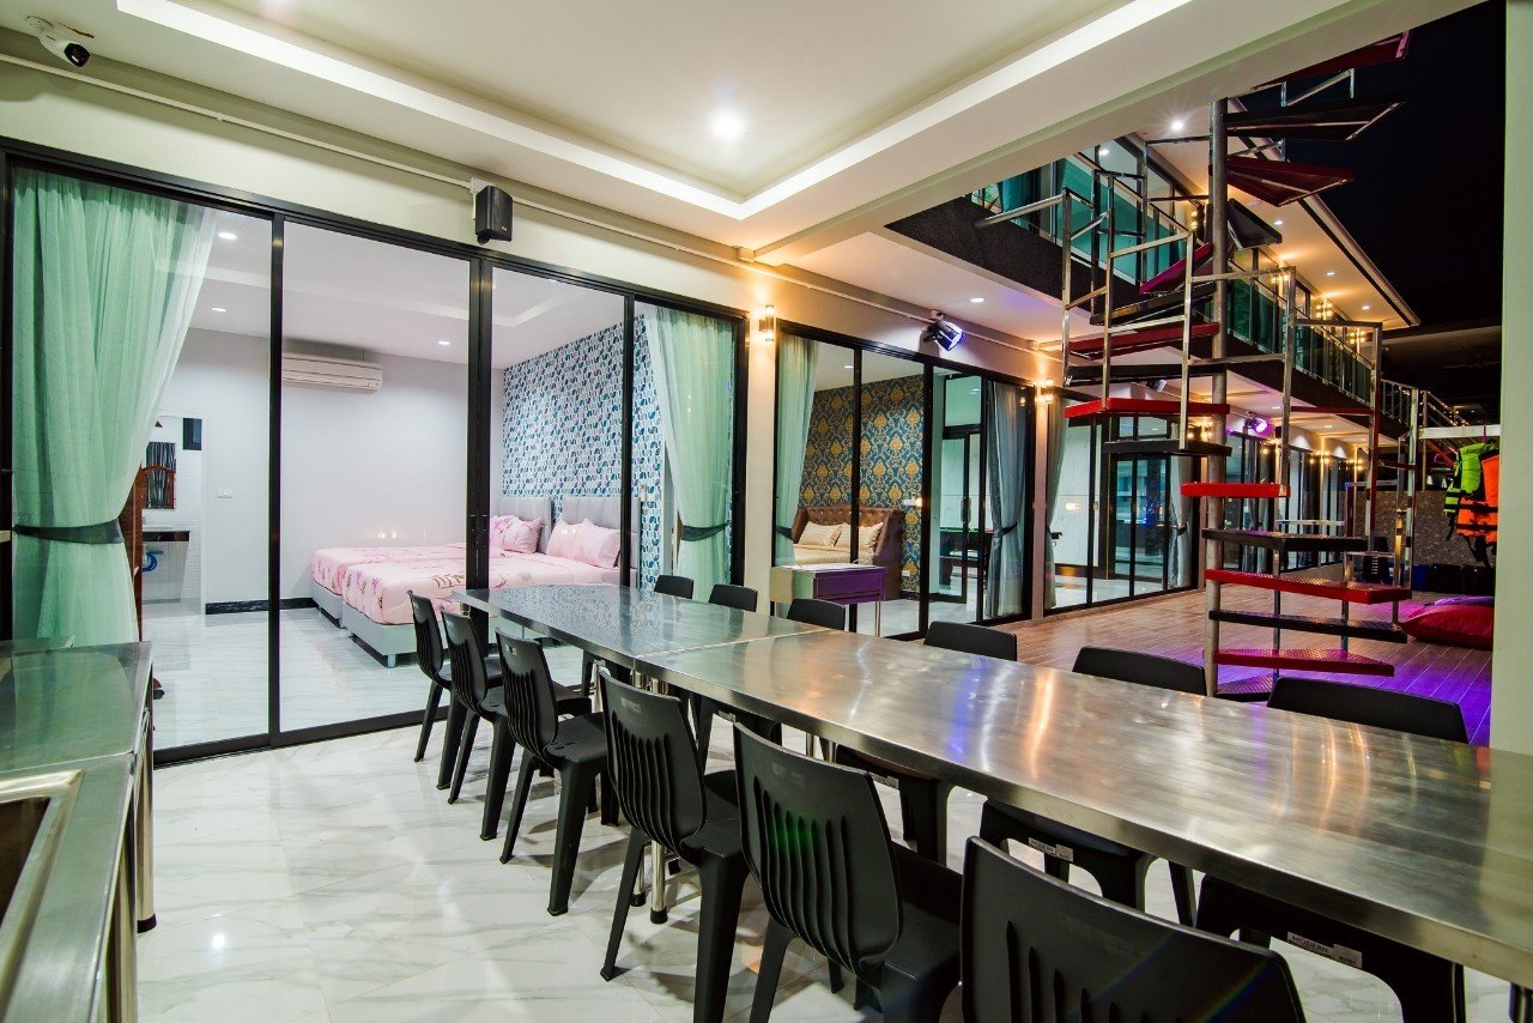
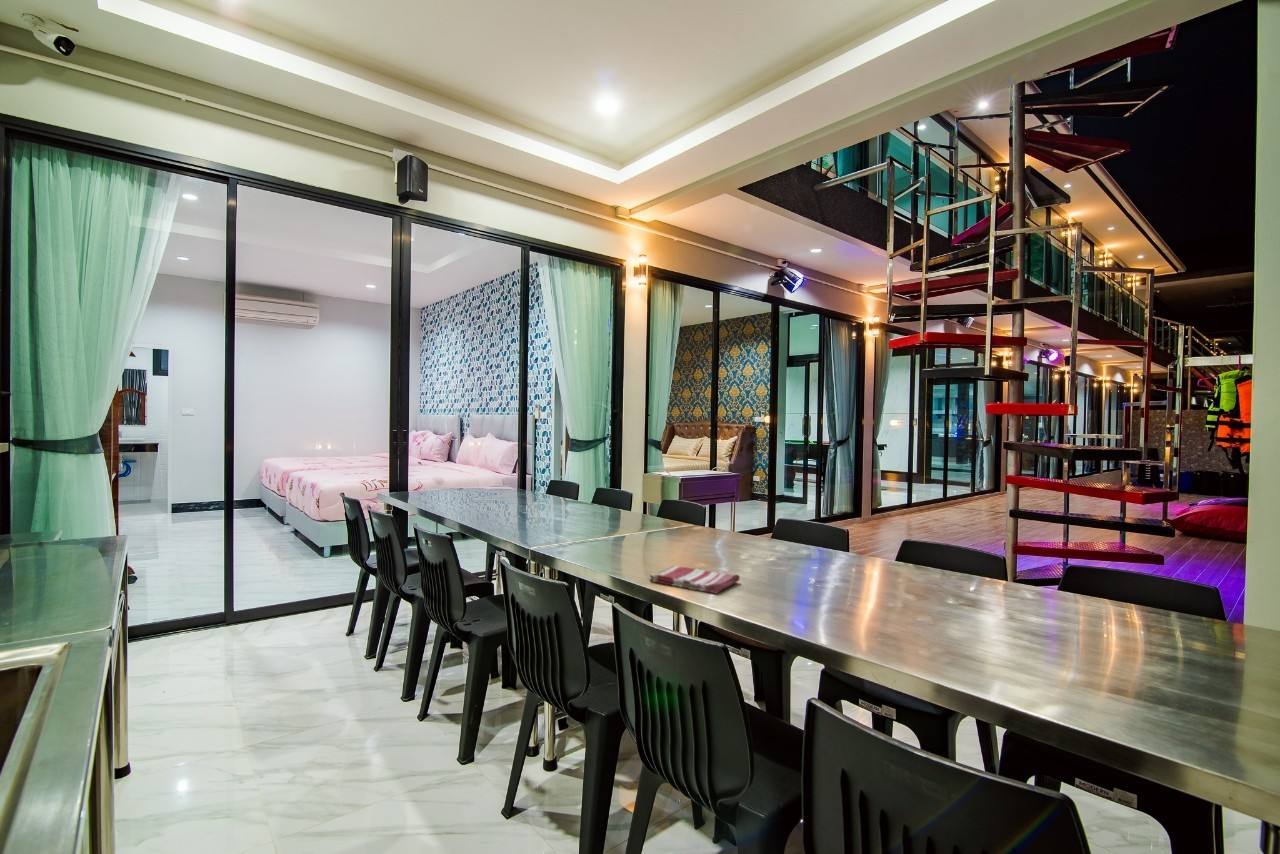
+ dish towel (694, 577)
